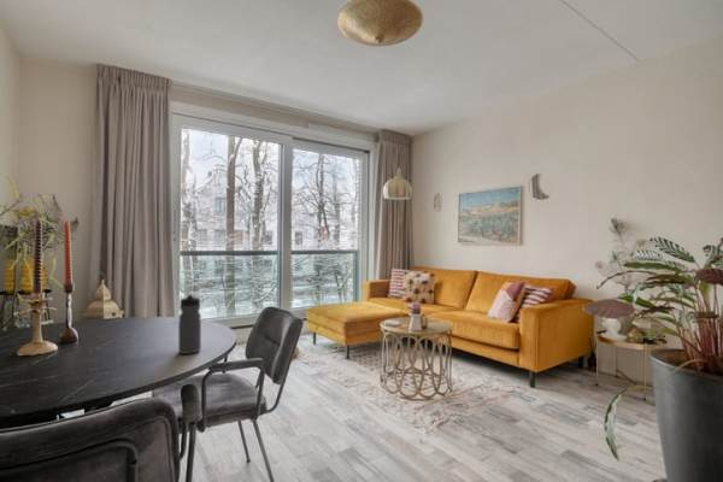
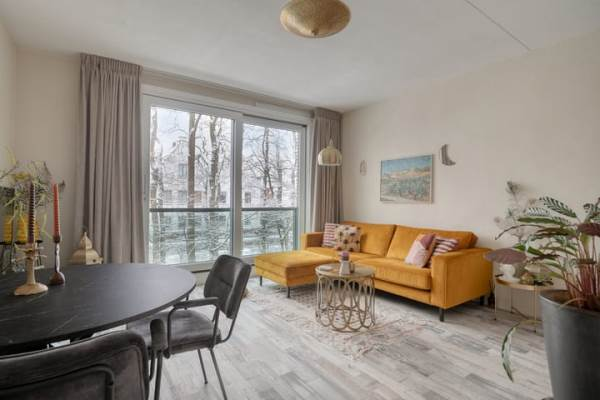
- water bottle (189, 322)
